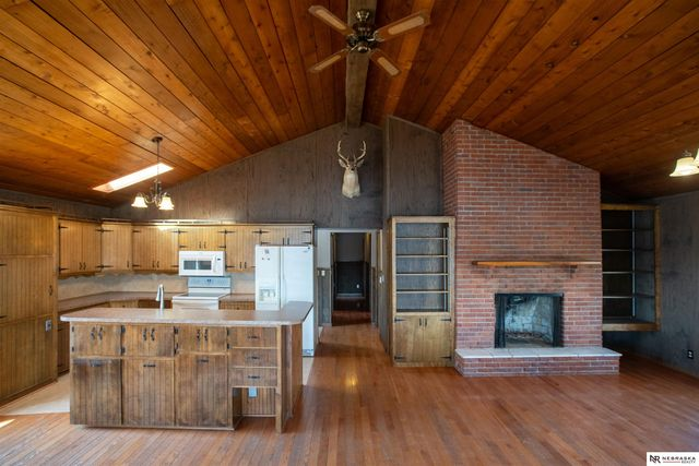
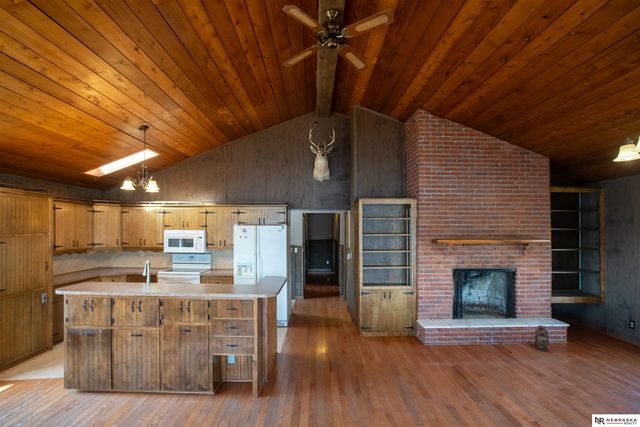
+ lantern (540, 337)
